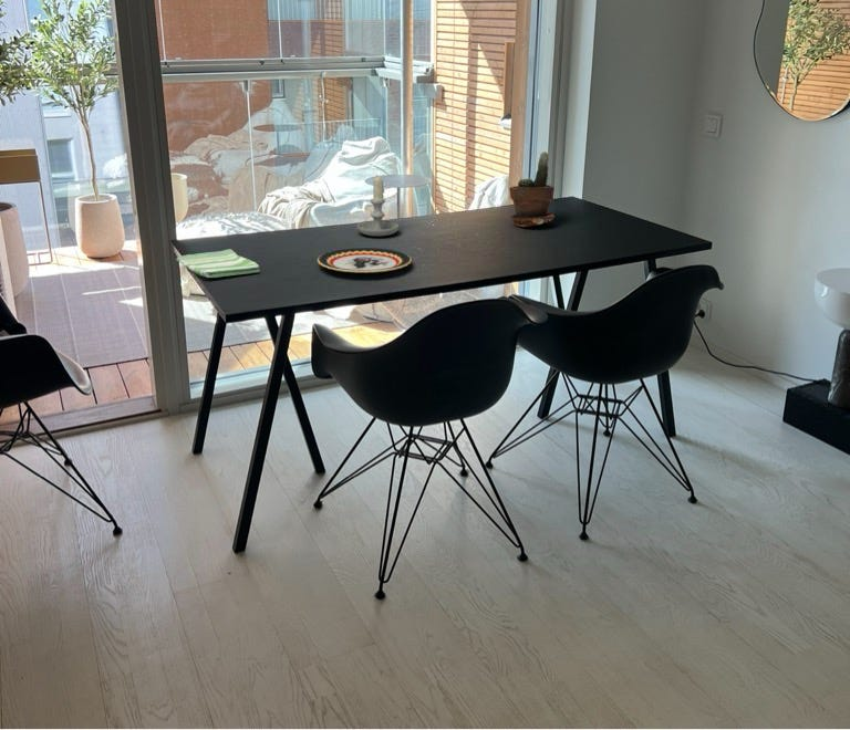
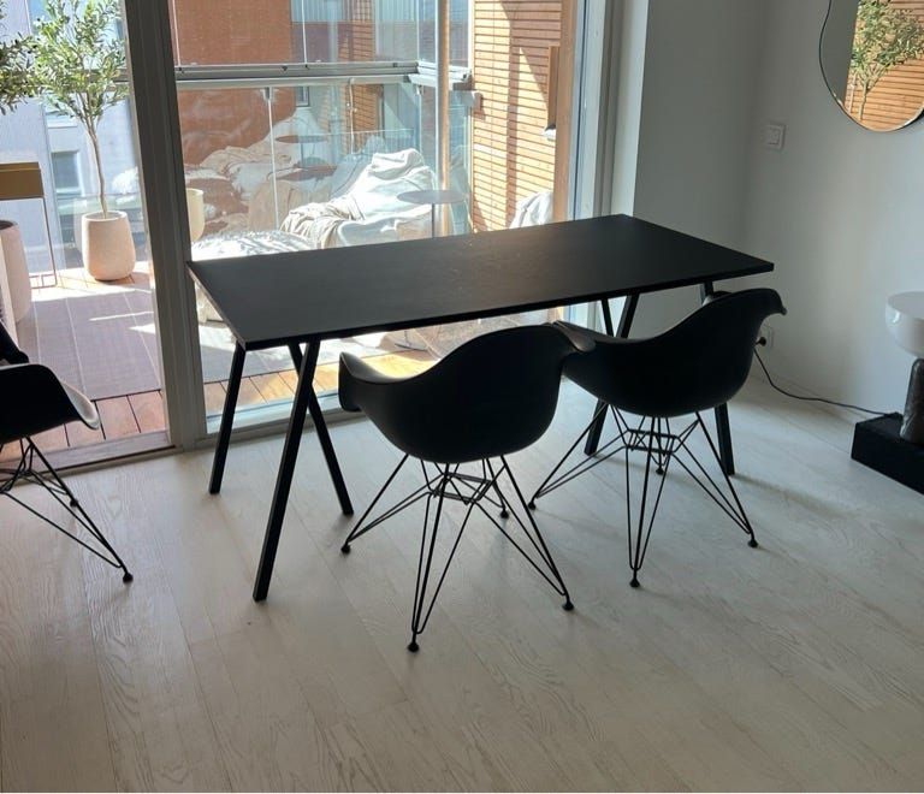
- plate (364, 262)
- potted plant (532, 189)
- dish towel (218, 262)
- candle (377, 204)
